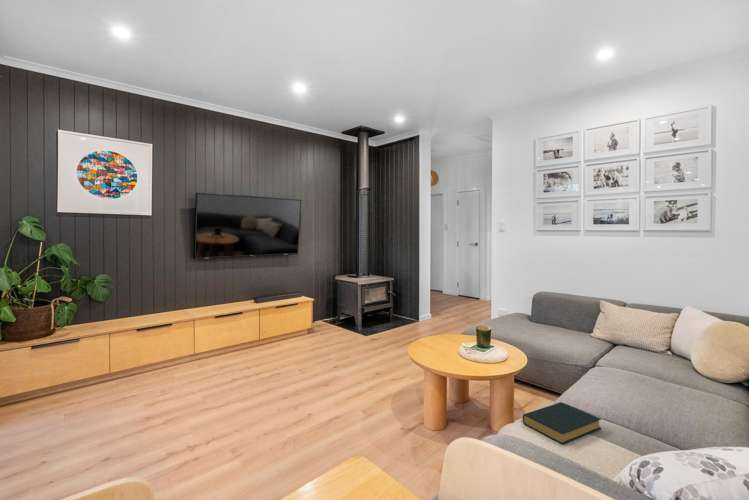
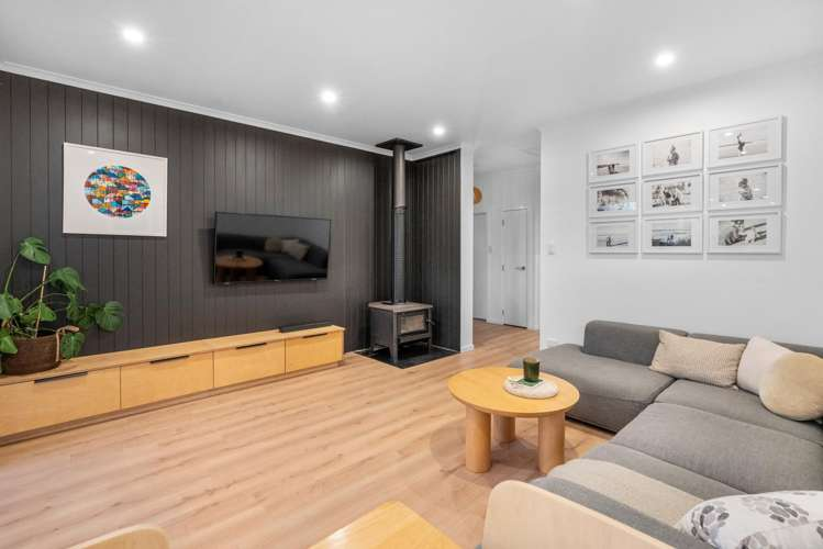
- hardback book (561, 421)
